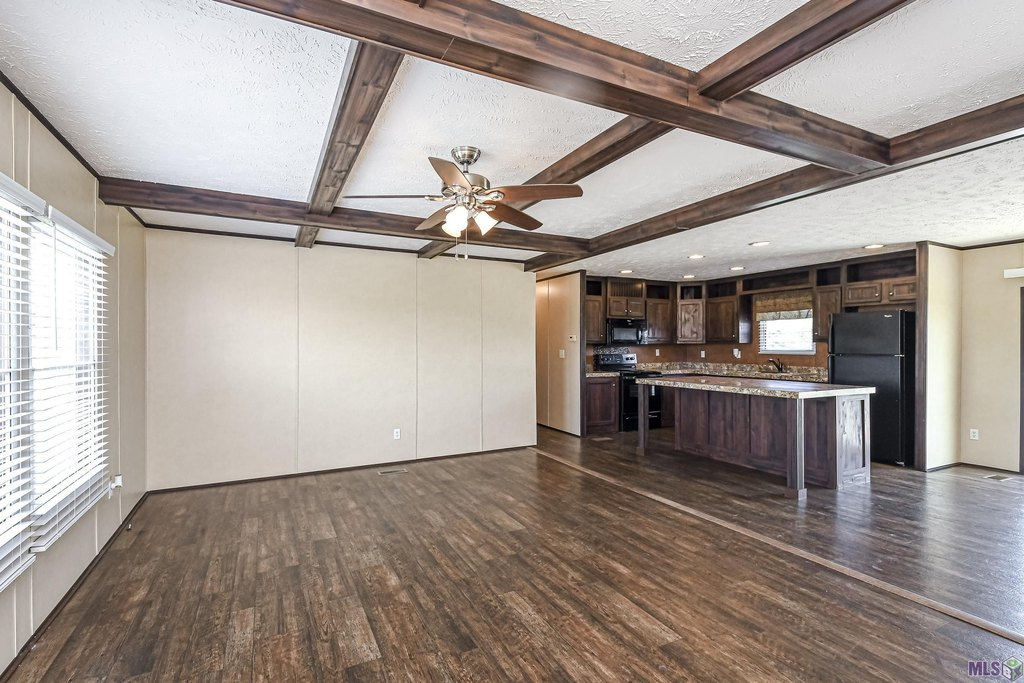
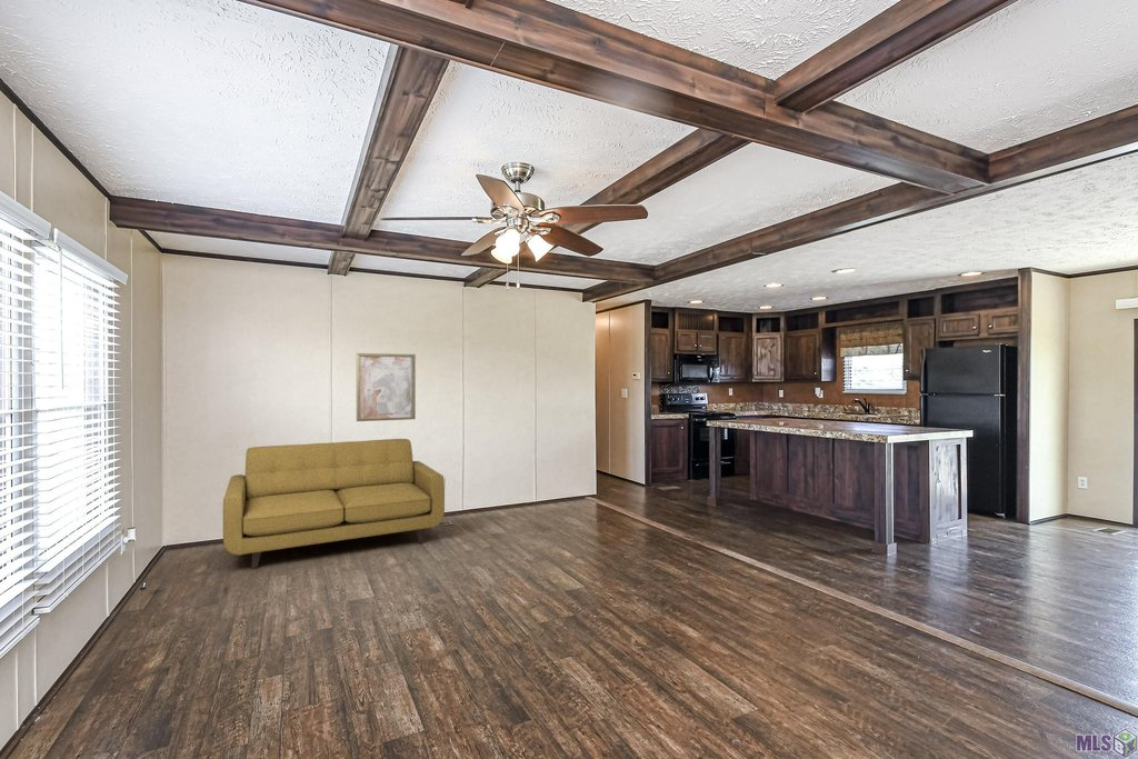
+ wall art (386, 387)
+ sofa (338, 495)
